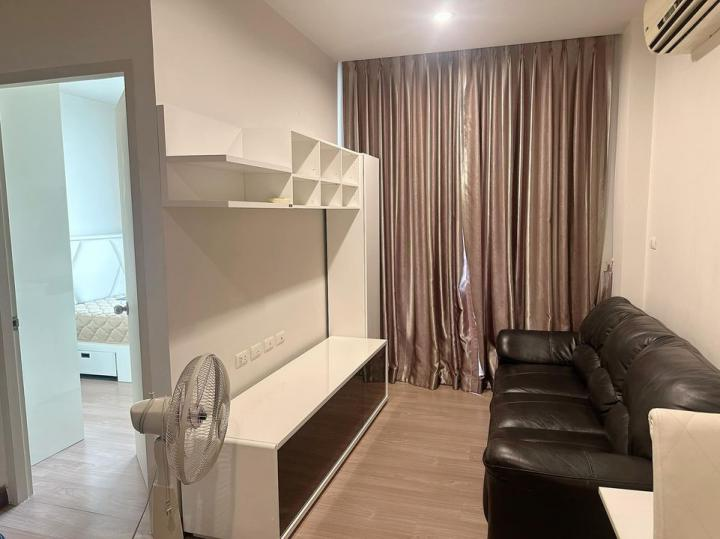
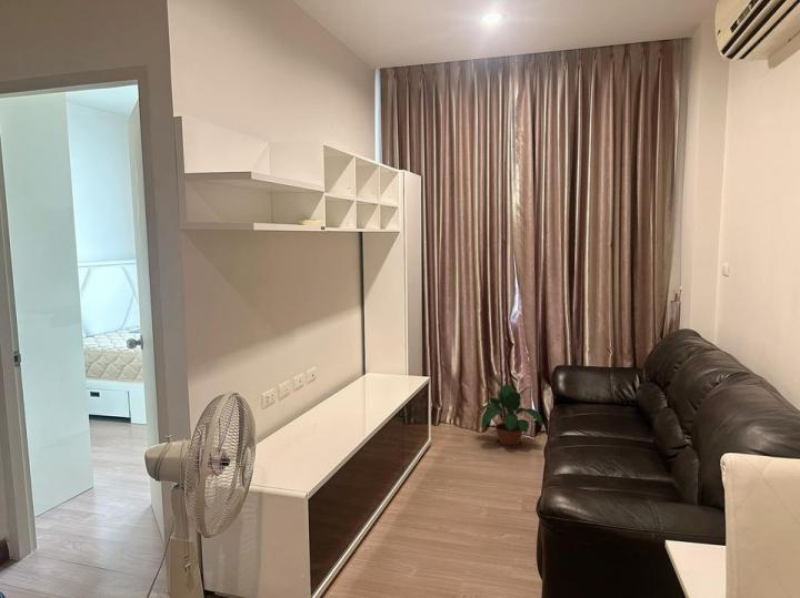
+ potted plant (509, 408)
